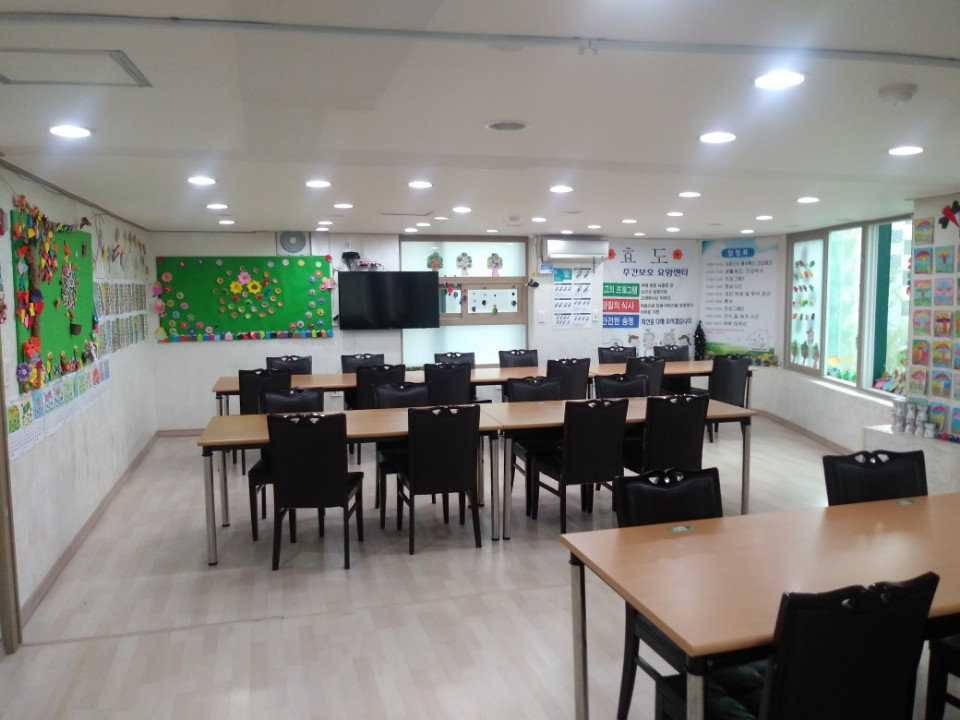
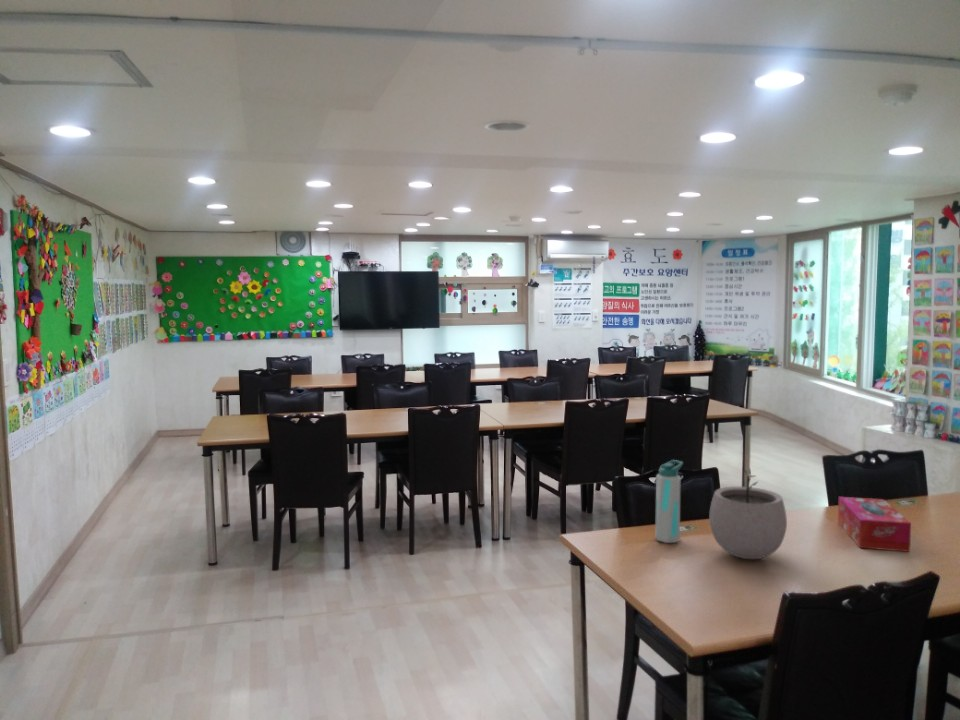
+ tissue box (872, 522)
+ plant pot (747, 511)
+ water bottle (669, 501)
